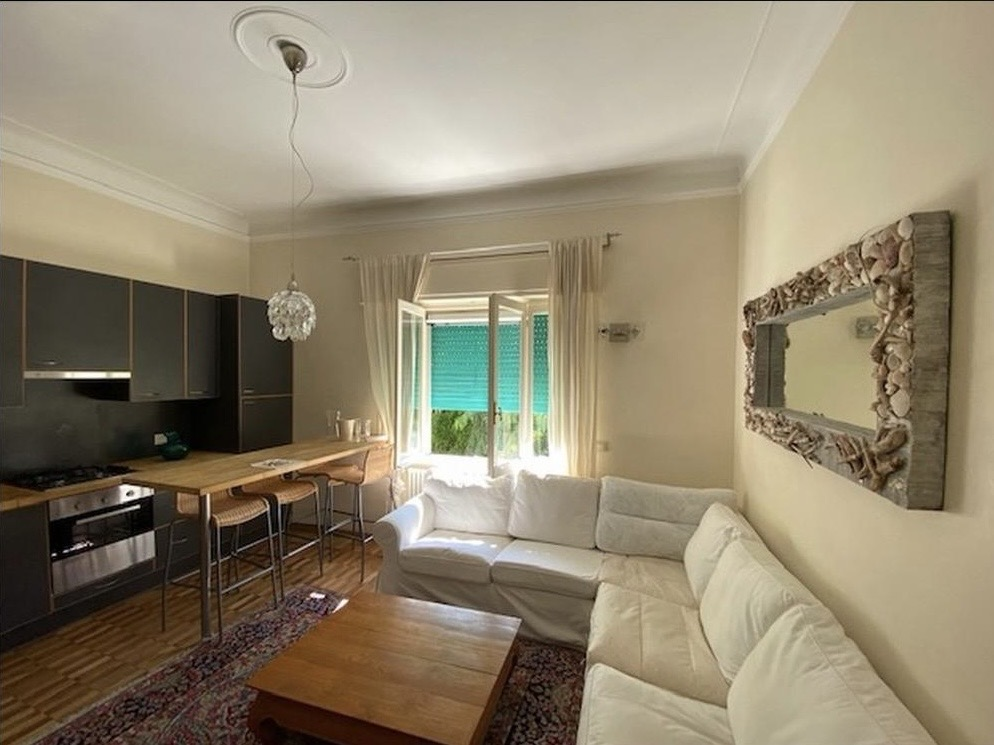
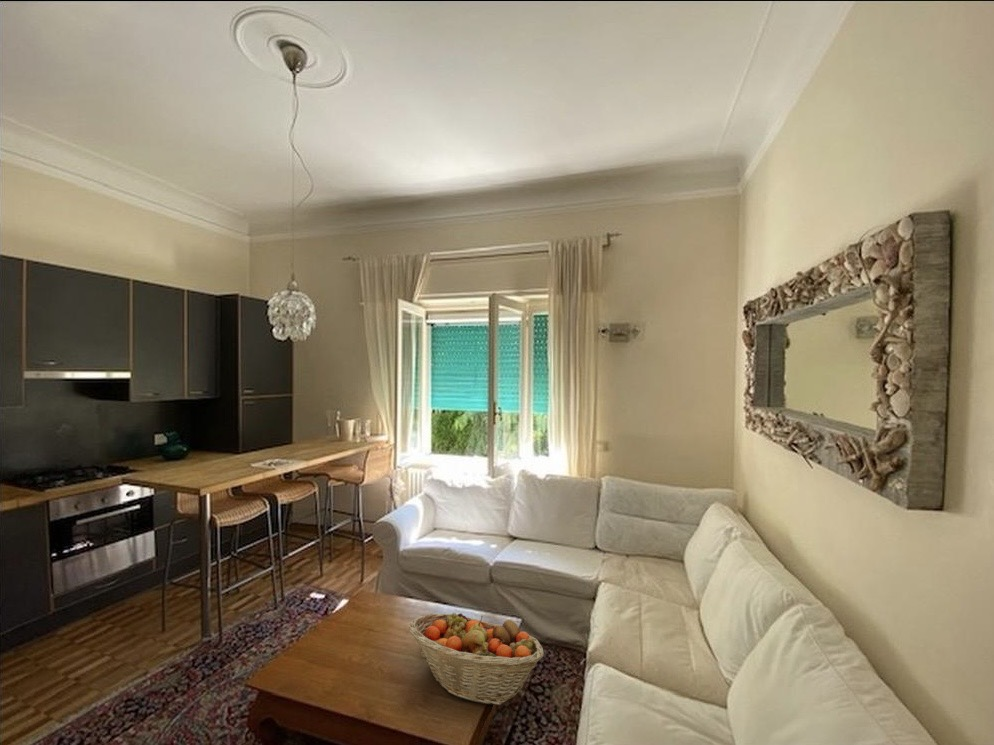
+ fruit basket (474, 647)
